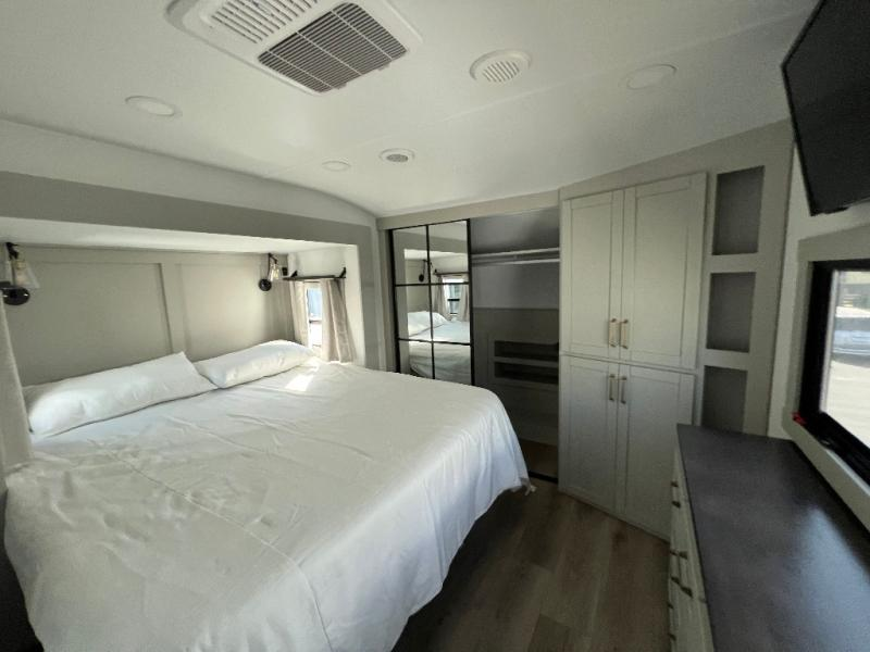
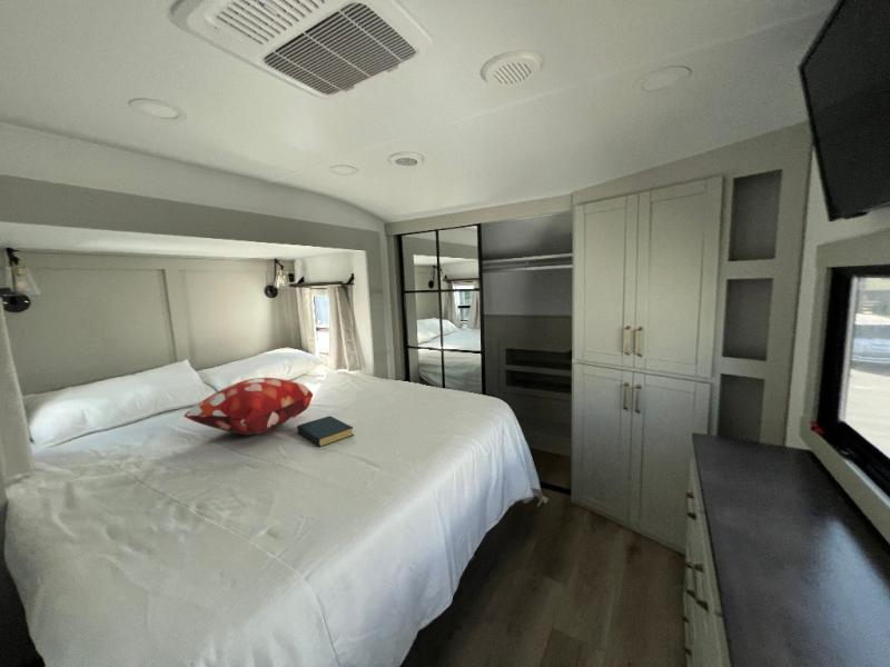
+ decorative pillow (255, 404)
+ hardback book (325, 430)
